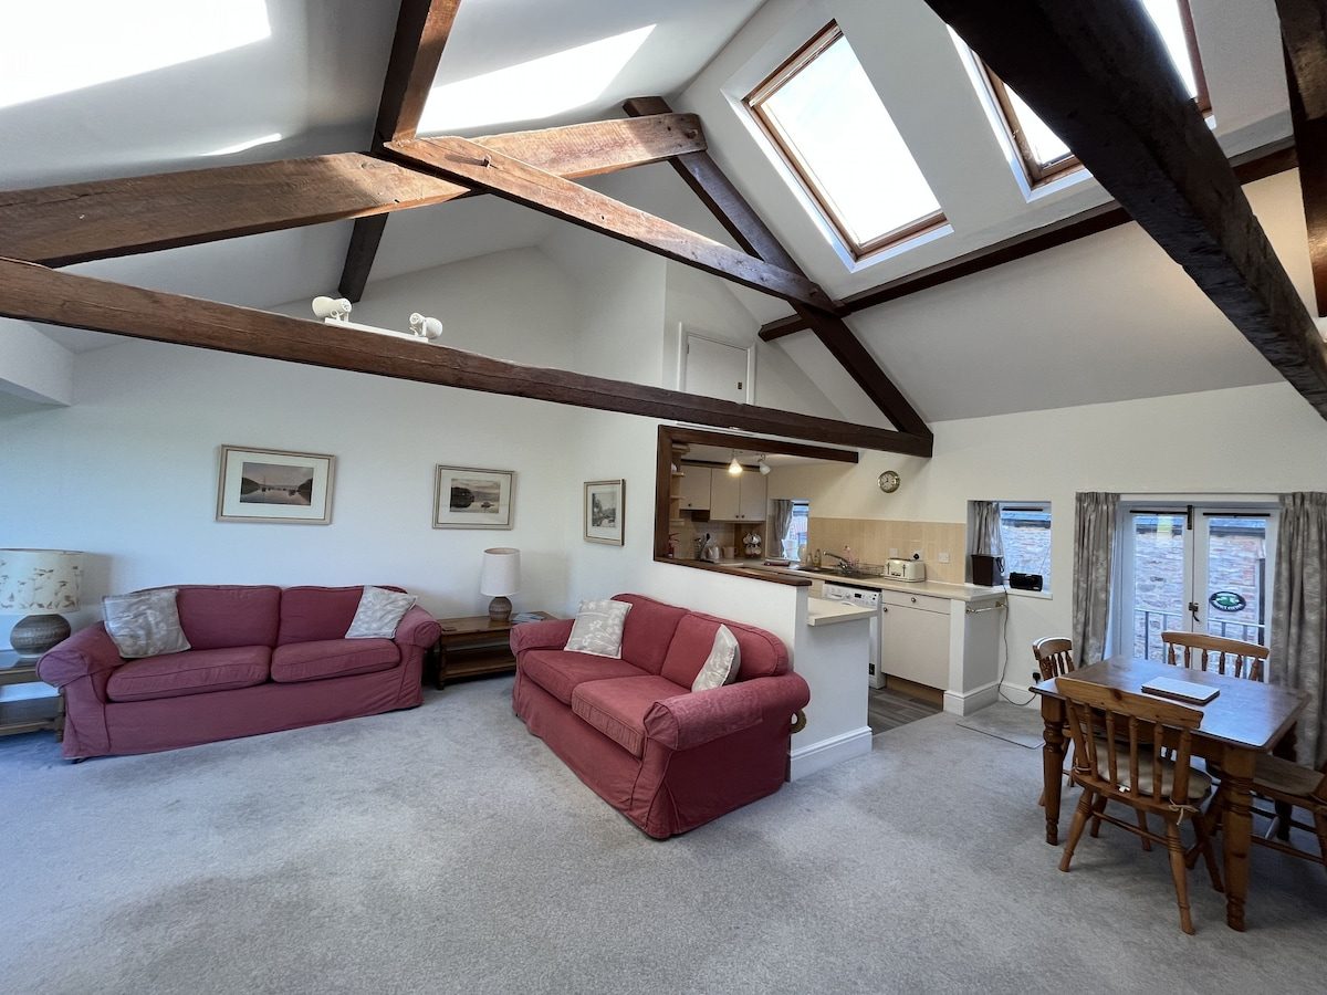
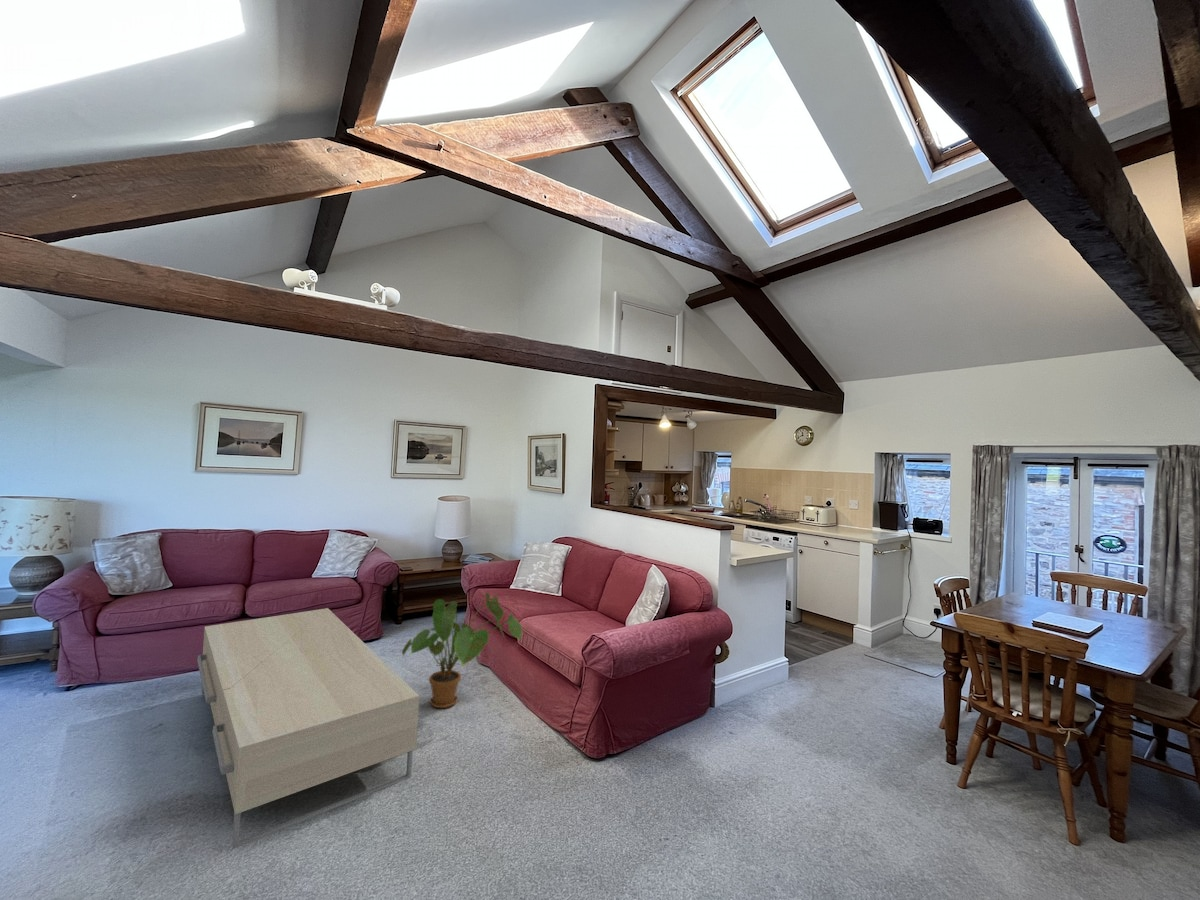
+ house plant (462, 650)
+ coffee table (290, 694)
